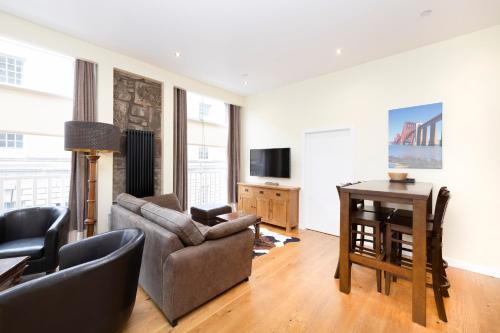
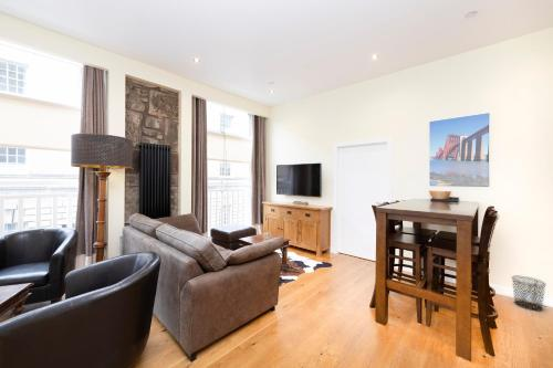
+ waste bin (528, 293)
